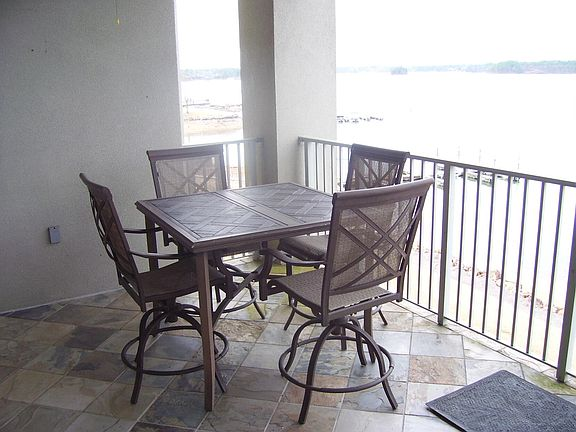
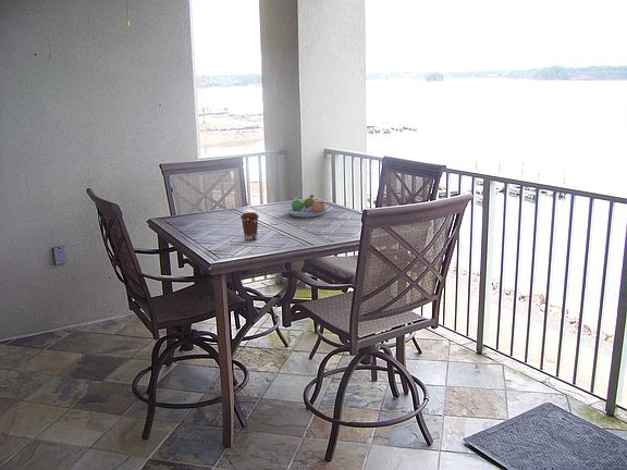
+ coffee cup (249, 226)
+ fruit bowl (306, 205)
